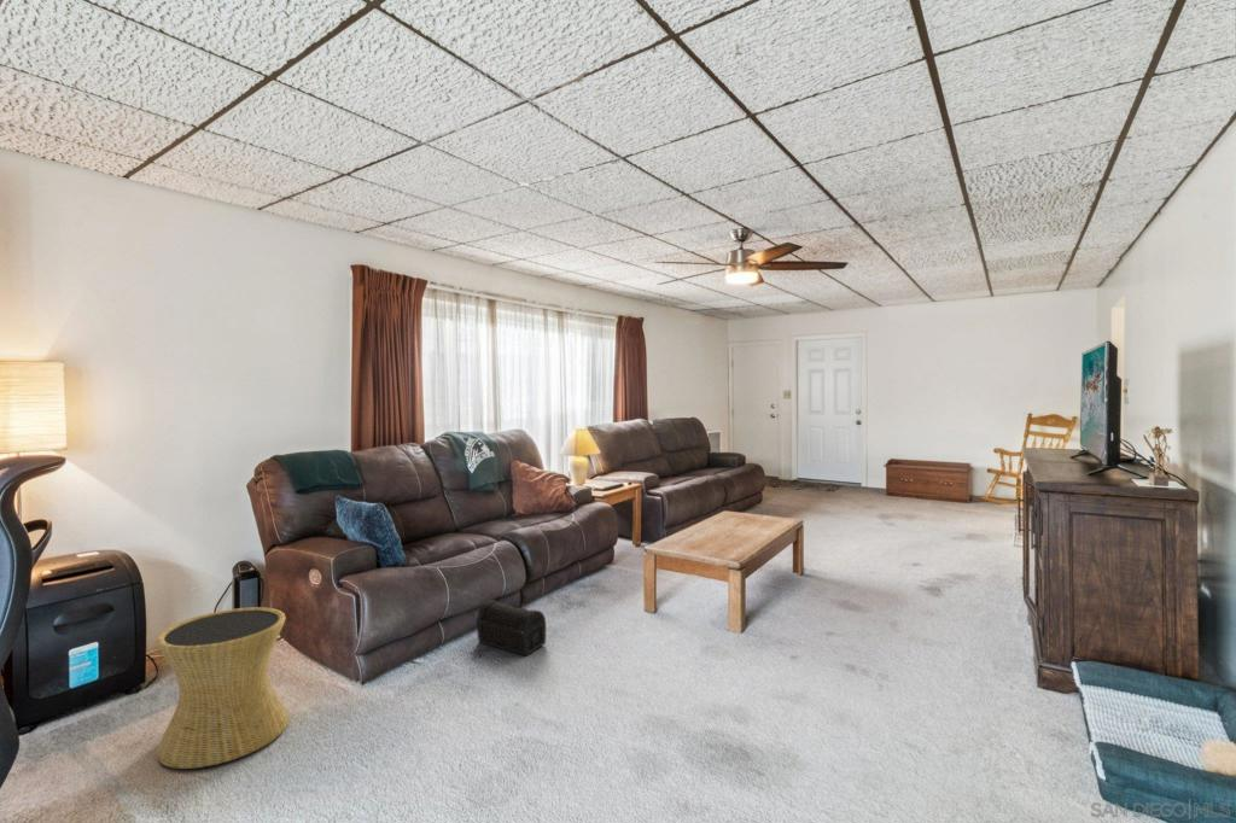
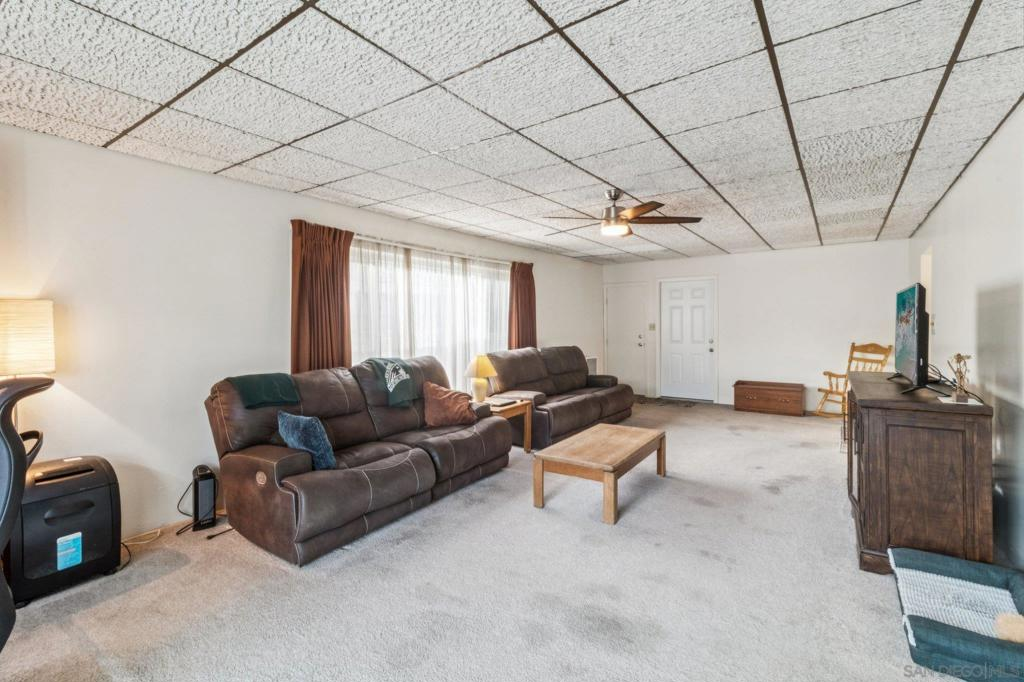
- side table (225, 681)
- treasure chest (512, 624)
